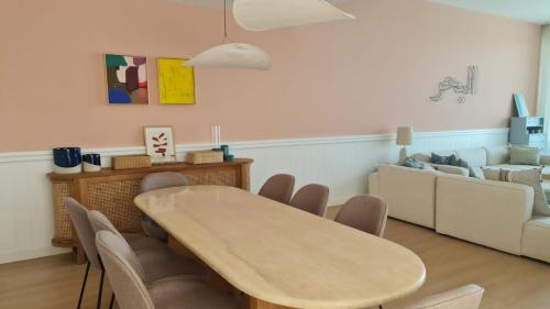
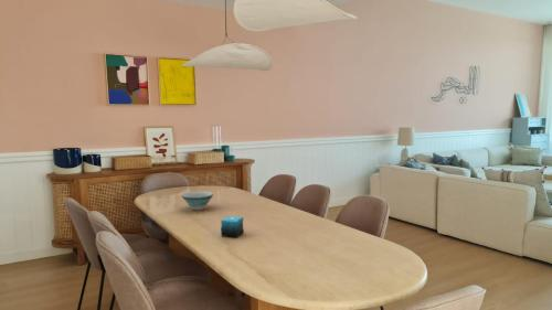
+ bowl (198, 201)
+ candle (232, 223)
